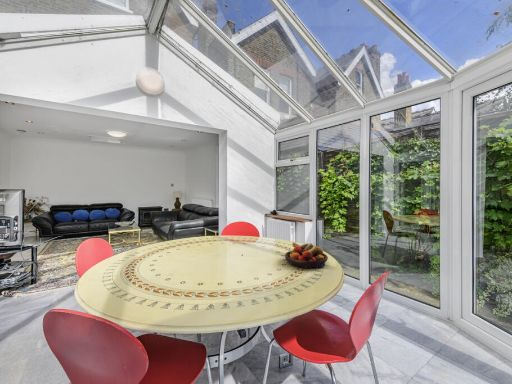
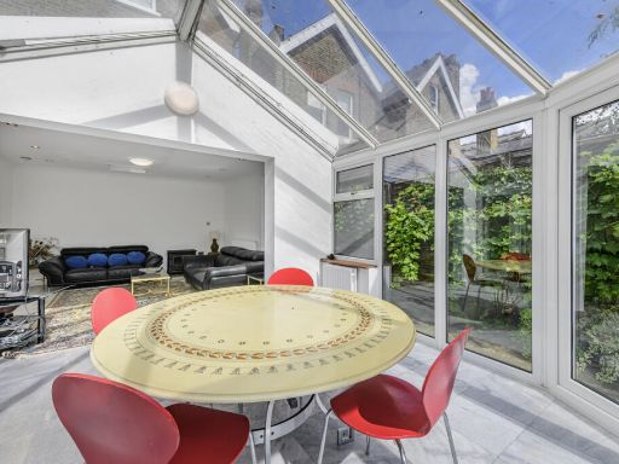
- fruit bowl (305, 253)
